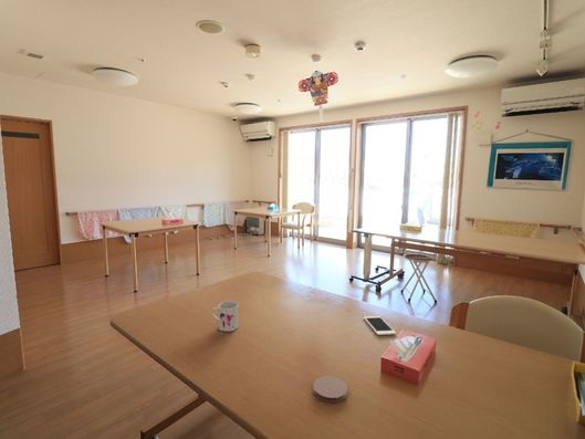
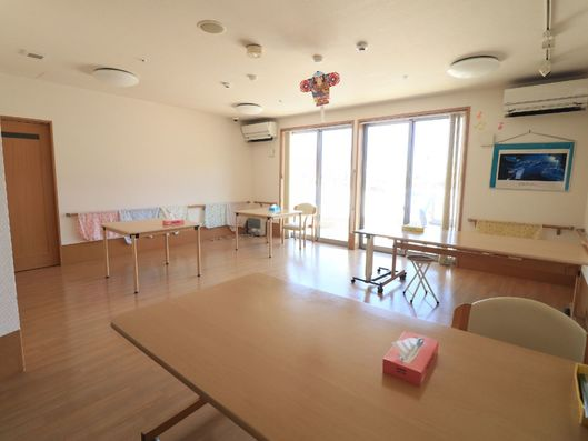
- cell phone (378, 324)
- mug (224, 315)
- coaster (330, 388)
